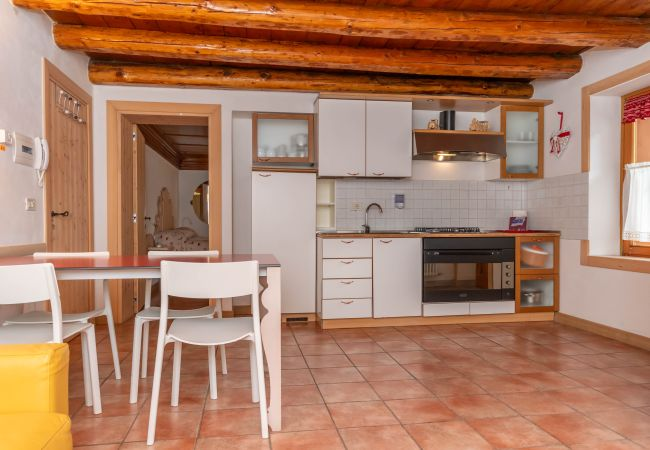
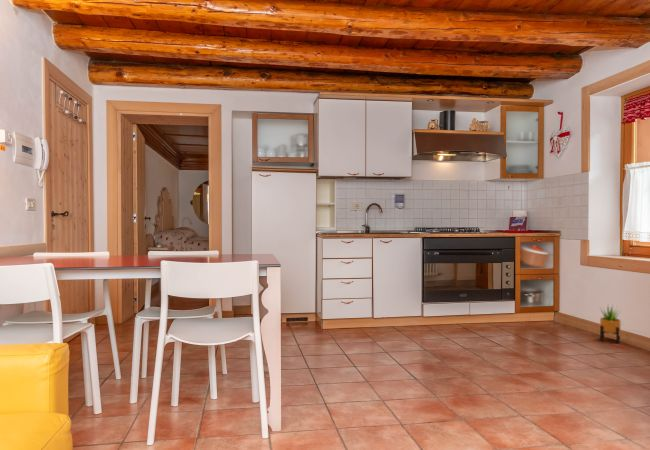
+ potted plant (610, 322)
